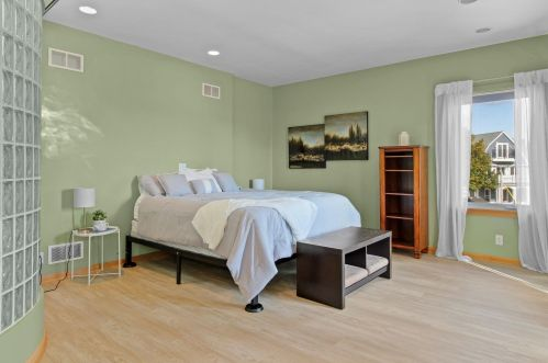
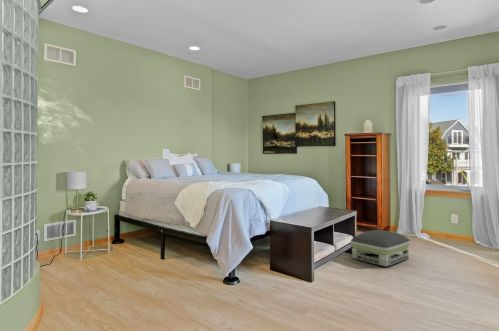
+ air purifier (380, 244)
